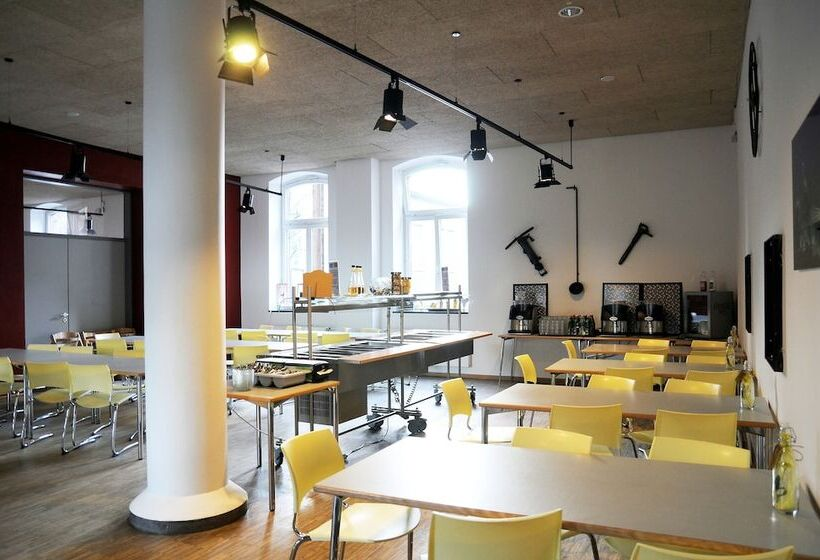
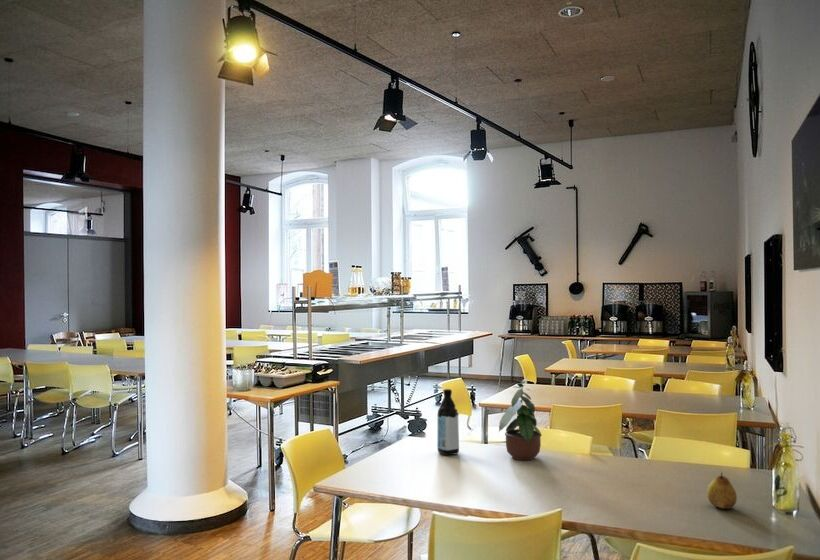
+ fruit (721, 488)
+ potted plant (519, 416)
+ water bottle (448, 421)
